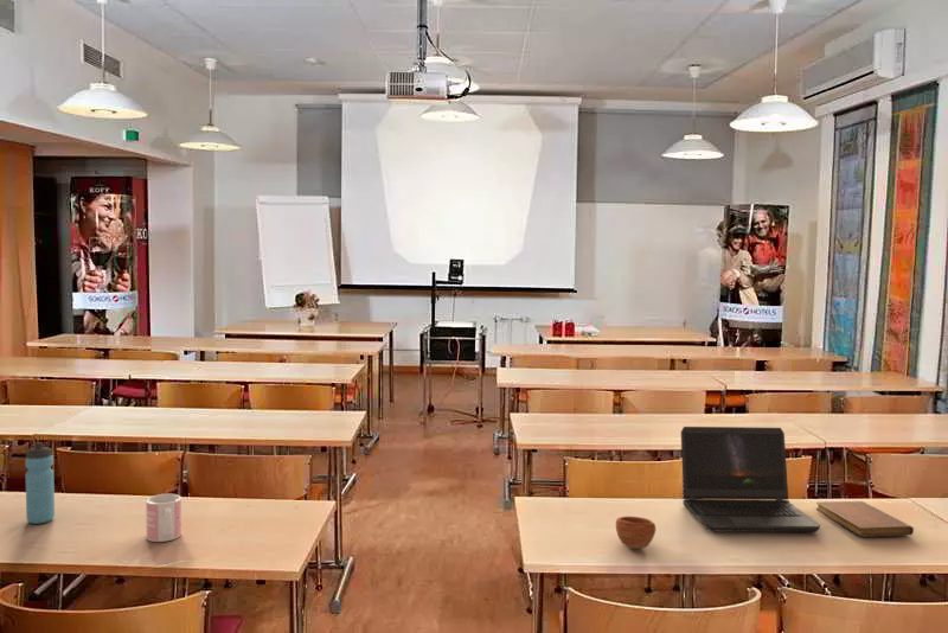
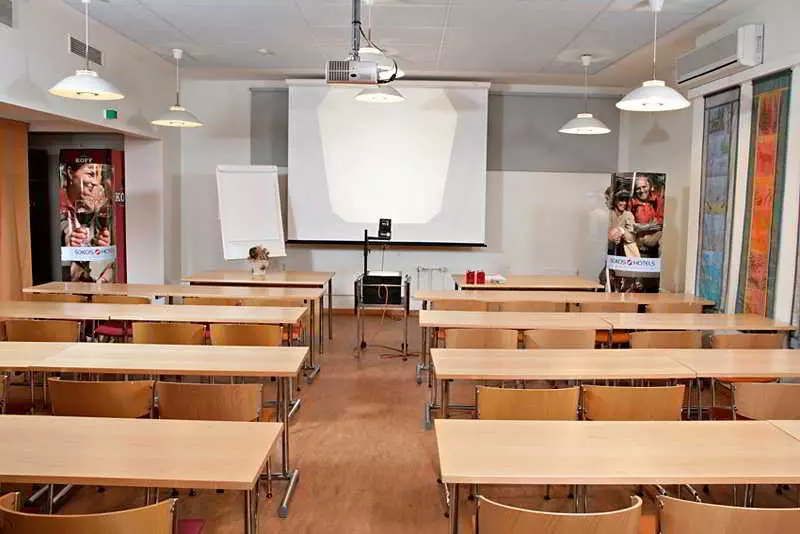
- mug (165, 518)
- notebook (861, 517)
- laptop computer (747, 477)
- cup (633, 530)
- water bottle (39, 481)
